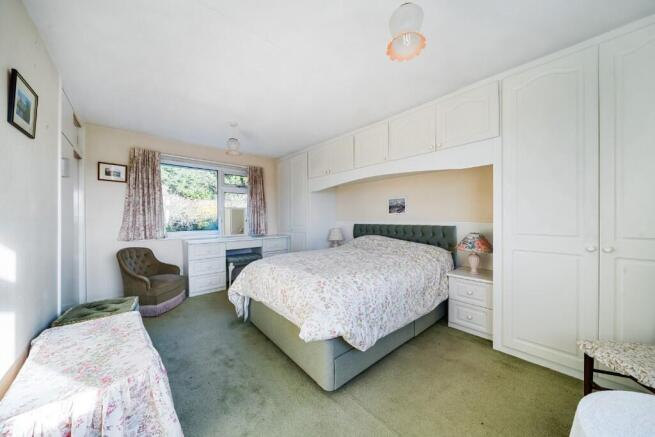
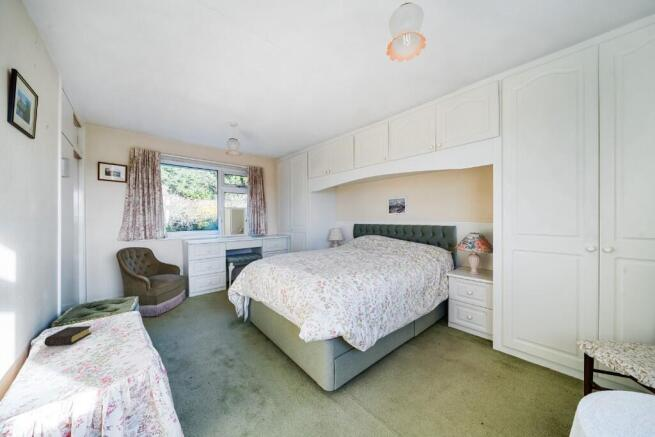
+ book (68, 336)
